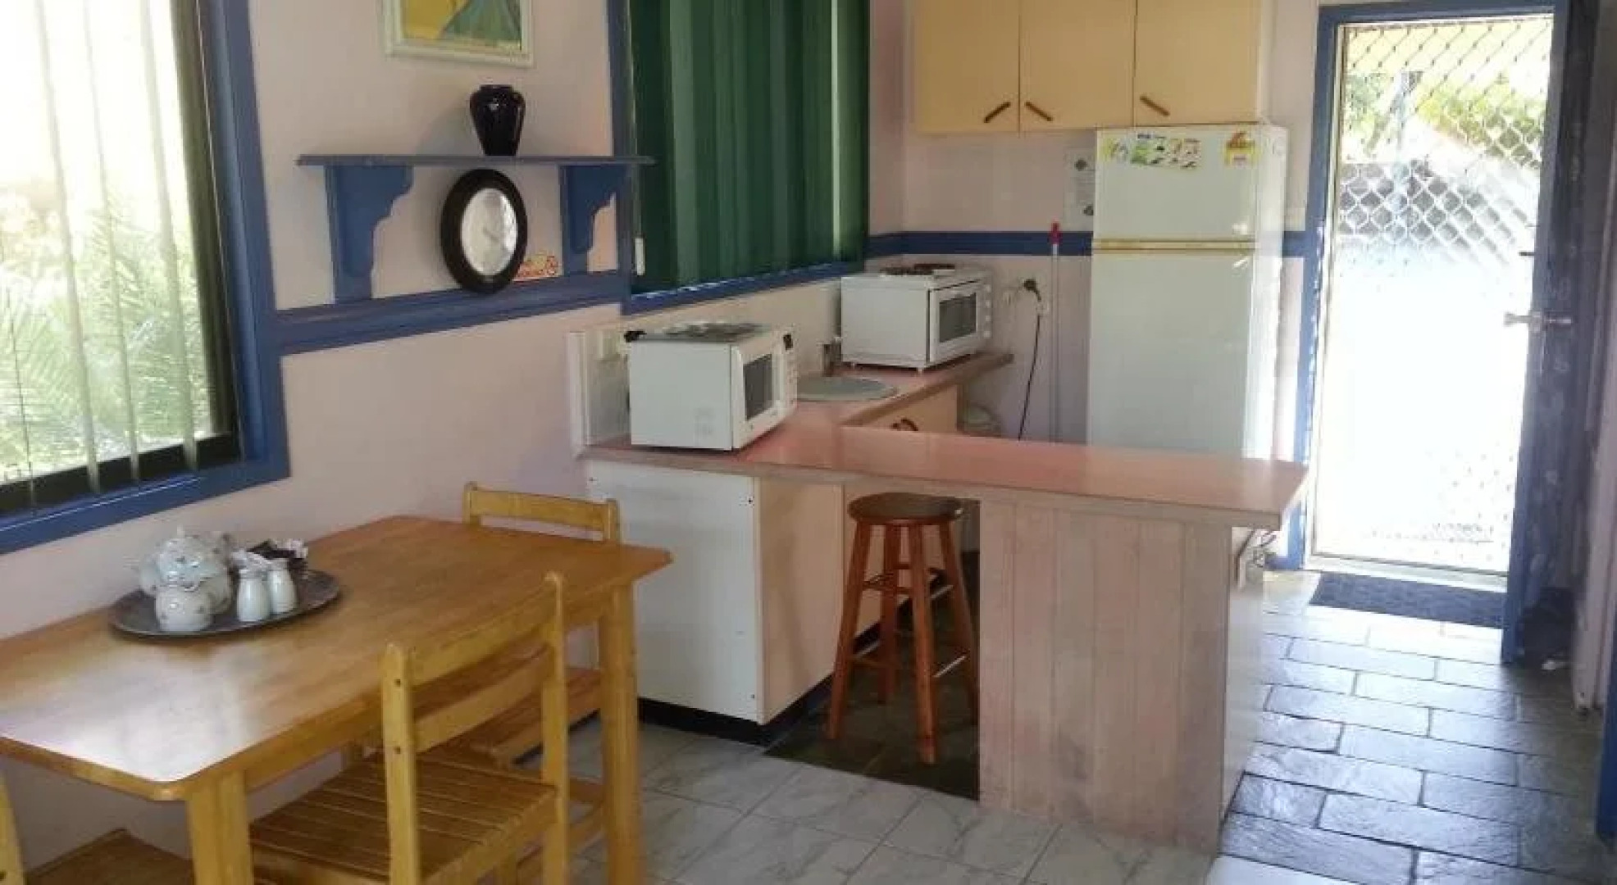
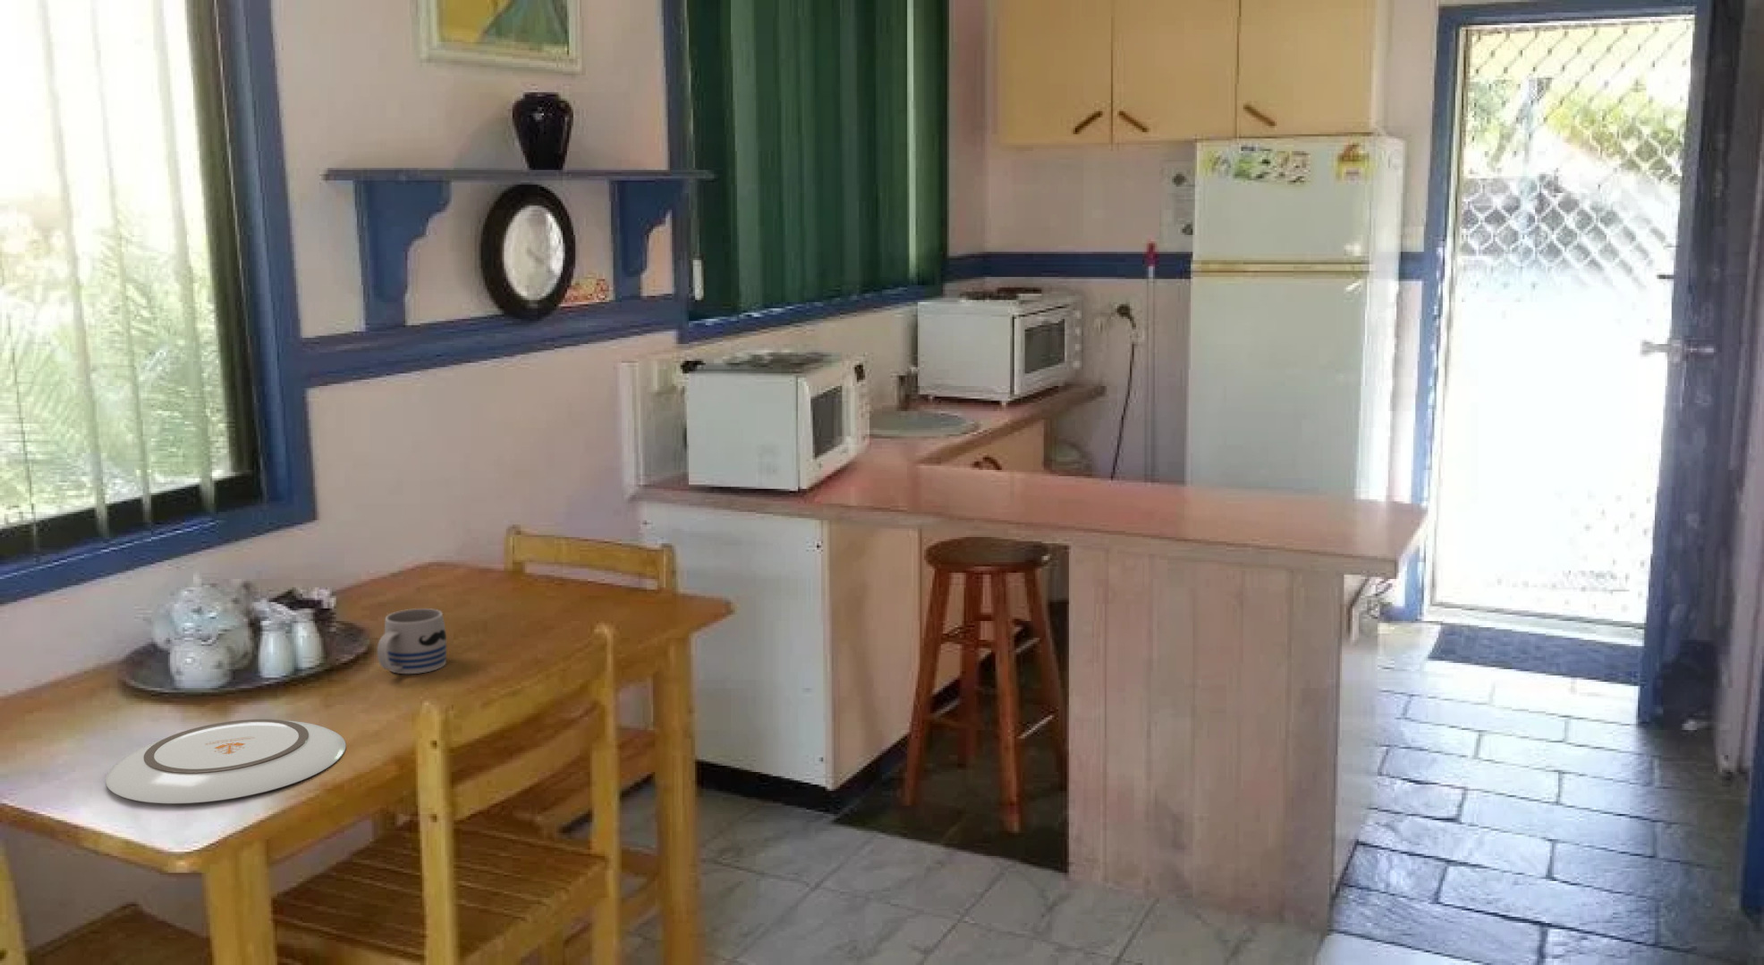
+ plate (228, 752)
+ mug (409, 643)
